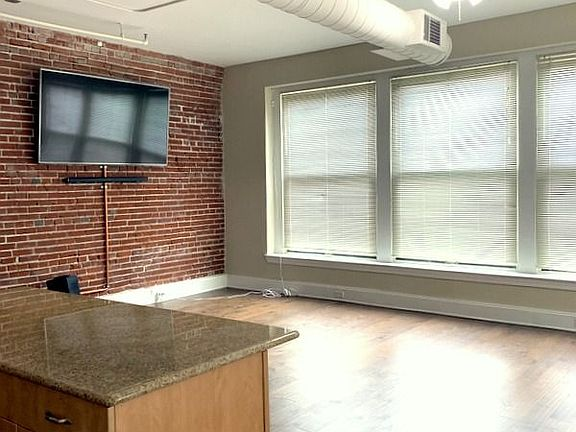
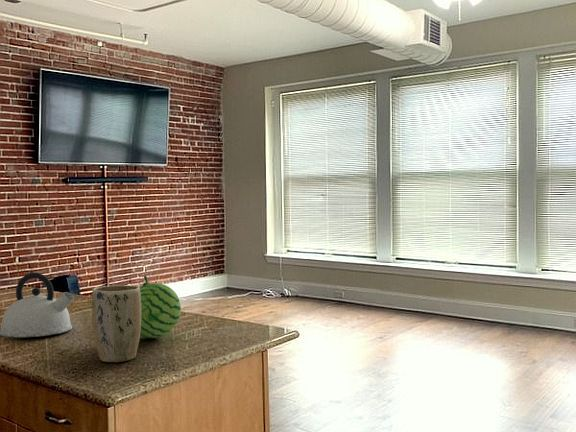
+ plant pot (117, 323)
+ kettle (39, 301)
+ fruit (153, 306)
